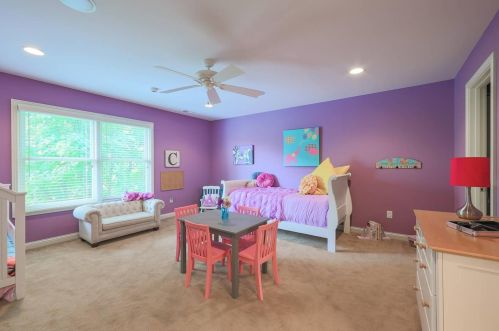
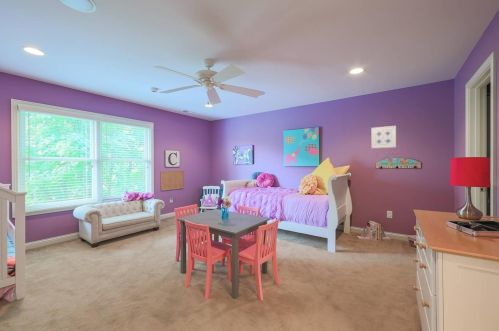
+ wall art (383, 137)
